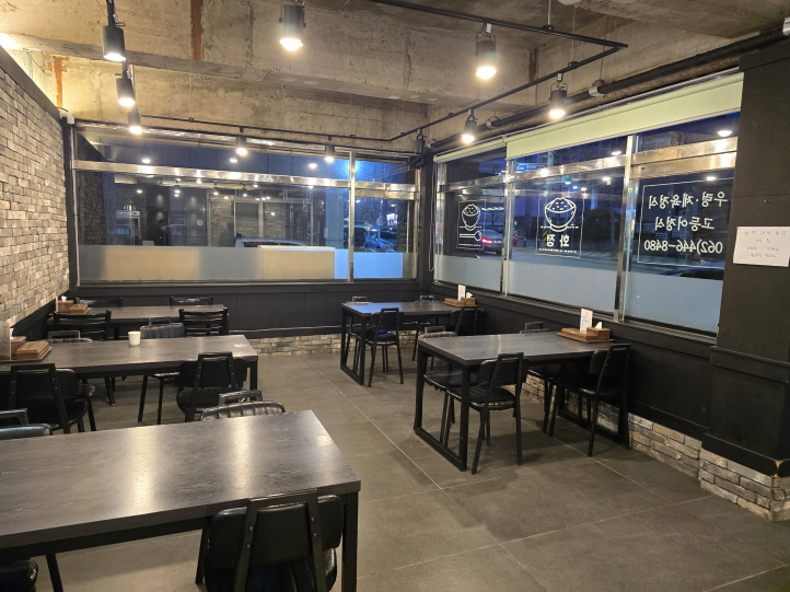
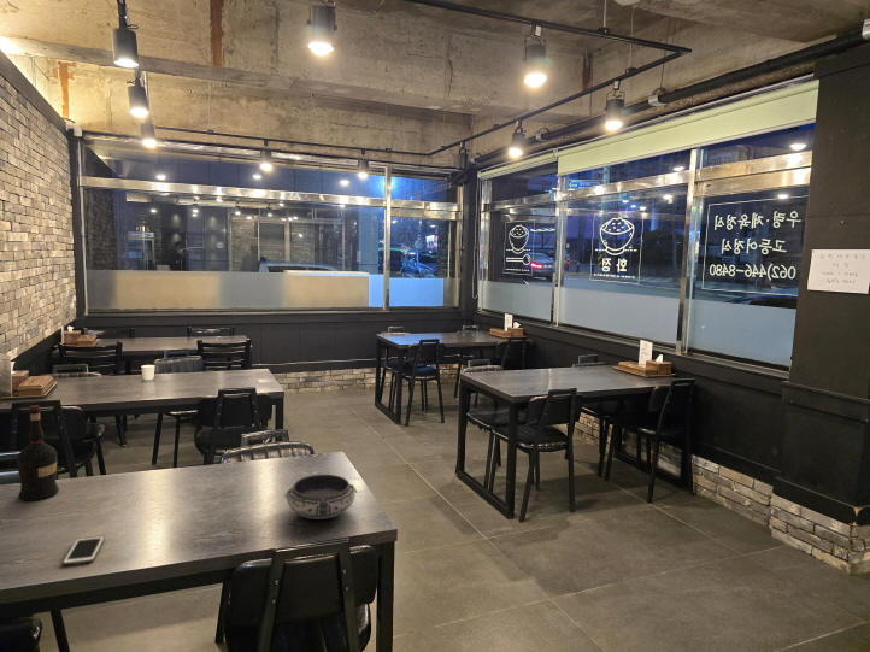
+ liquor (36, 450)
+ cell phone (84, 550)
+ bowl (321, 498)
